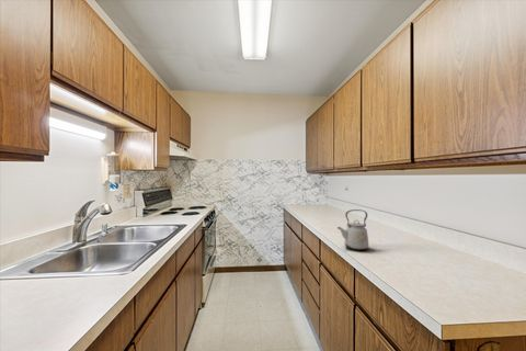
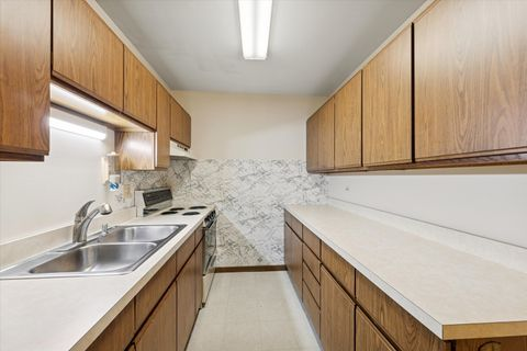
- kettle (352, 228)
